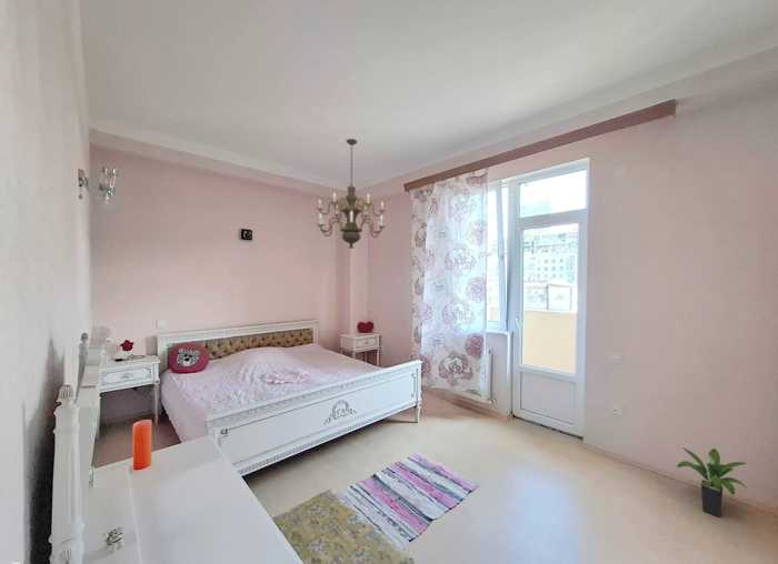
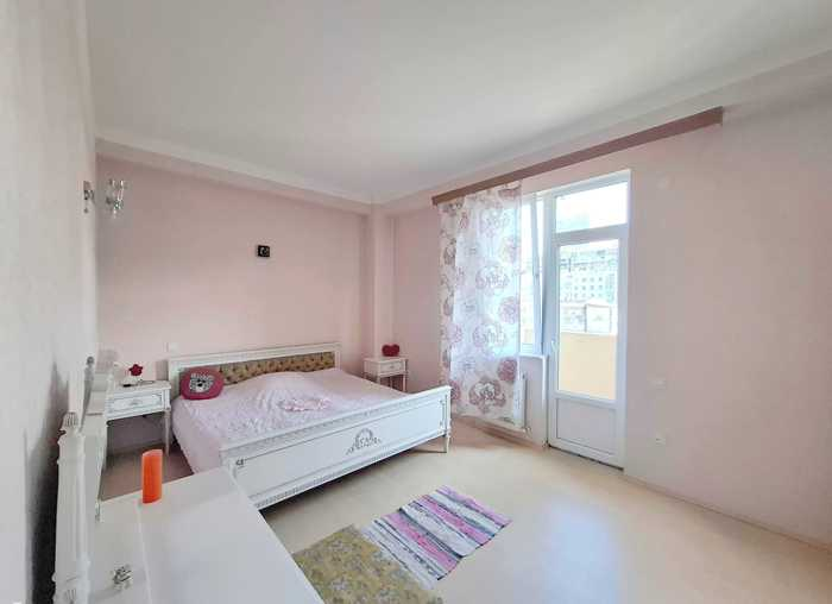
- potted plant (711, 482)
- chandelier (351, 194)
